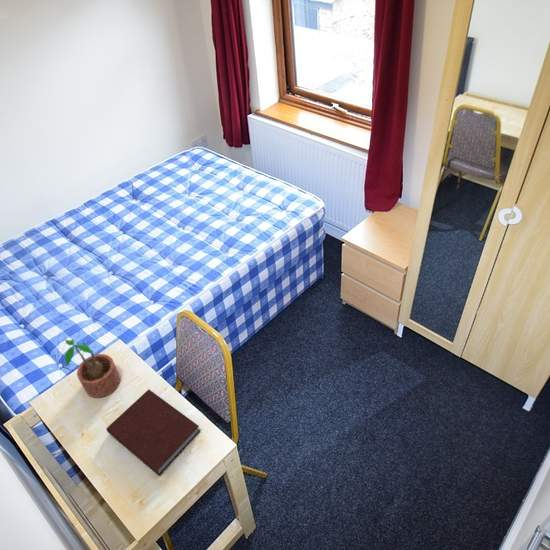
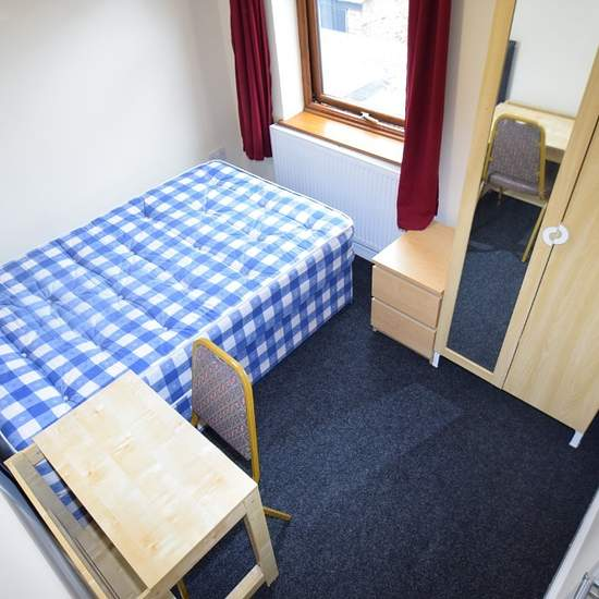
- potted plant (88, 365)
- notebook (153, 429)
